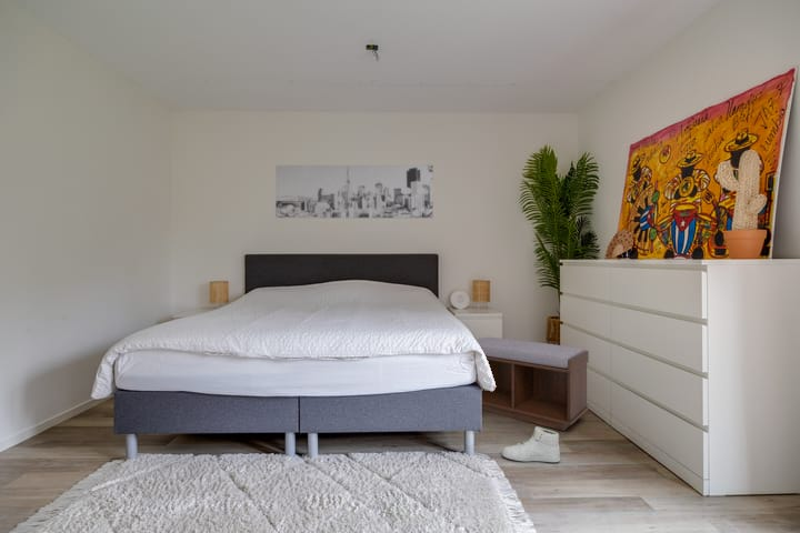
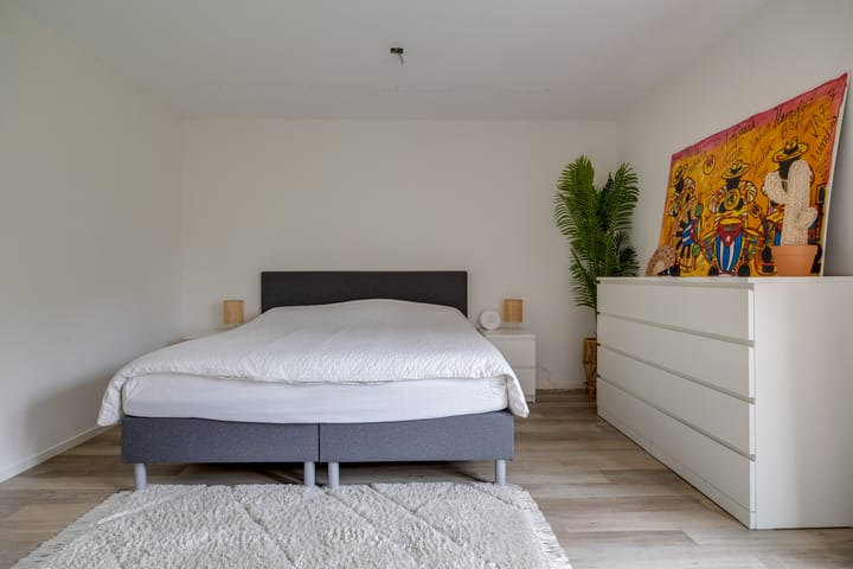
- sneaker (530, 442)
- wall art (354, 191)
- bench (522, 378)
